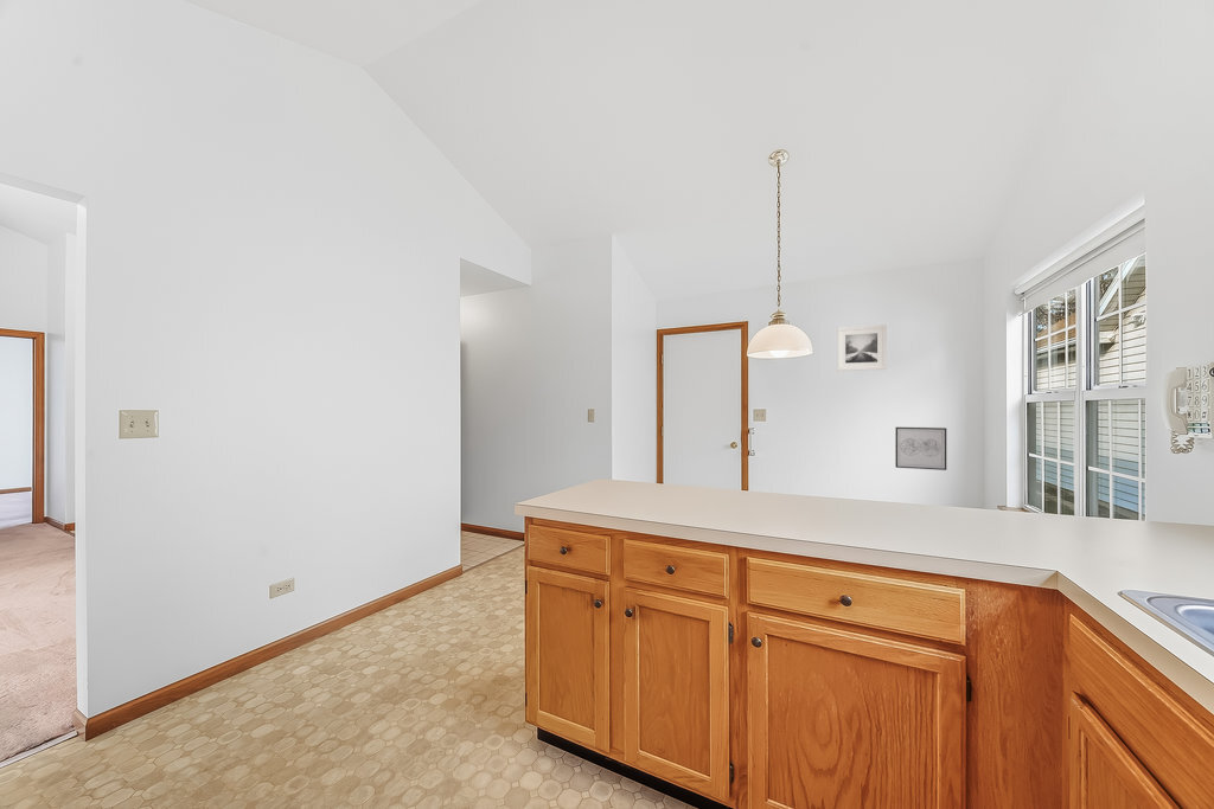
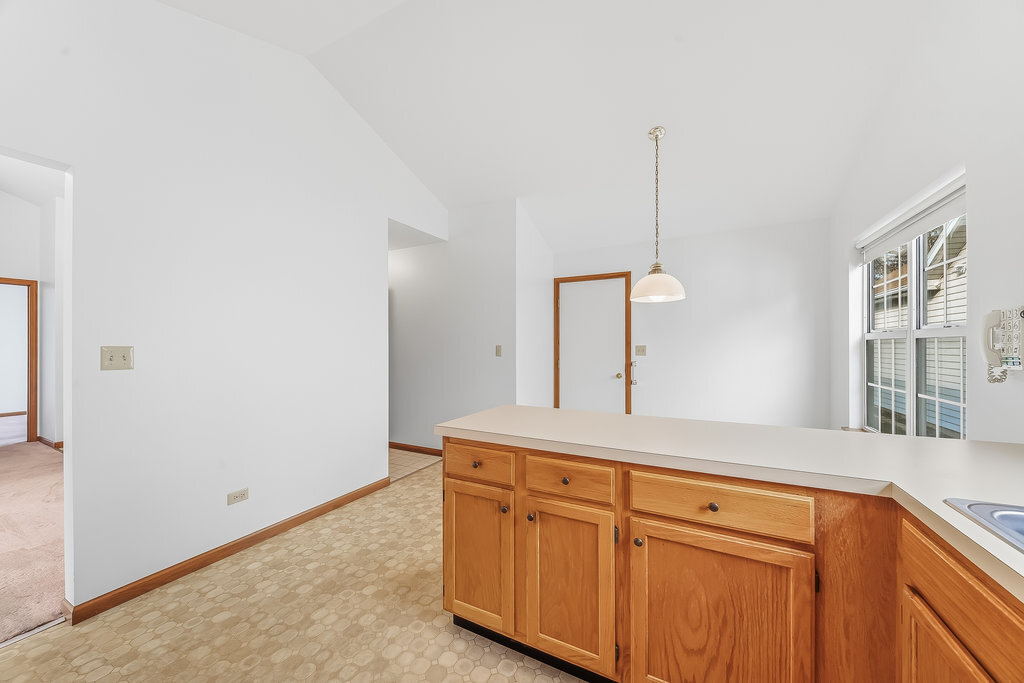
- wall art (920, 448)
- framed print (861, 348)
